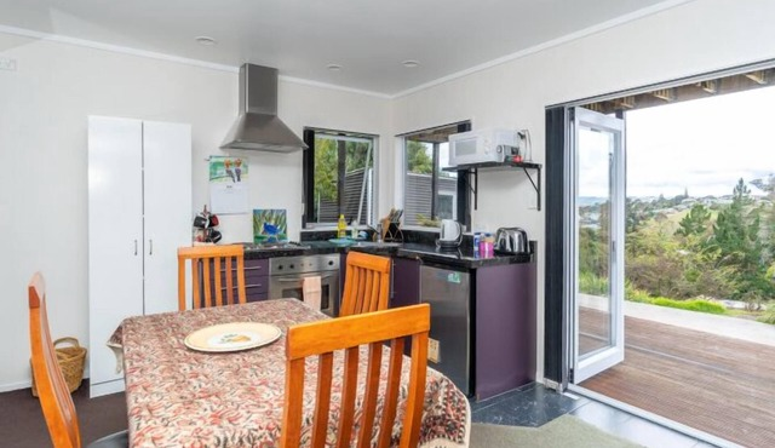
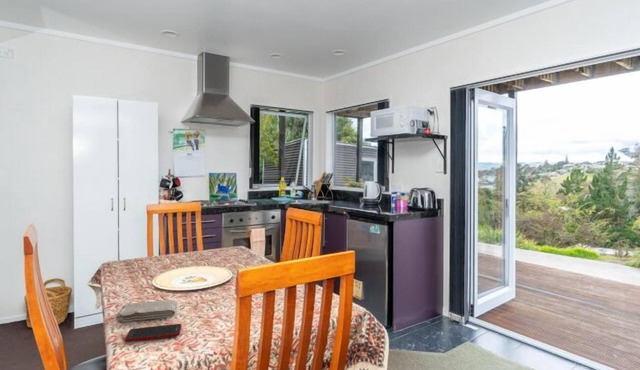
+ cell phone (154, 332)
+ washcloth (148, 309)
